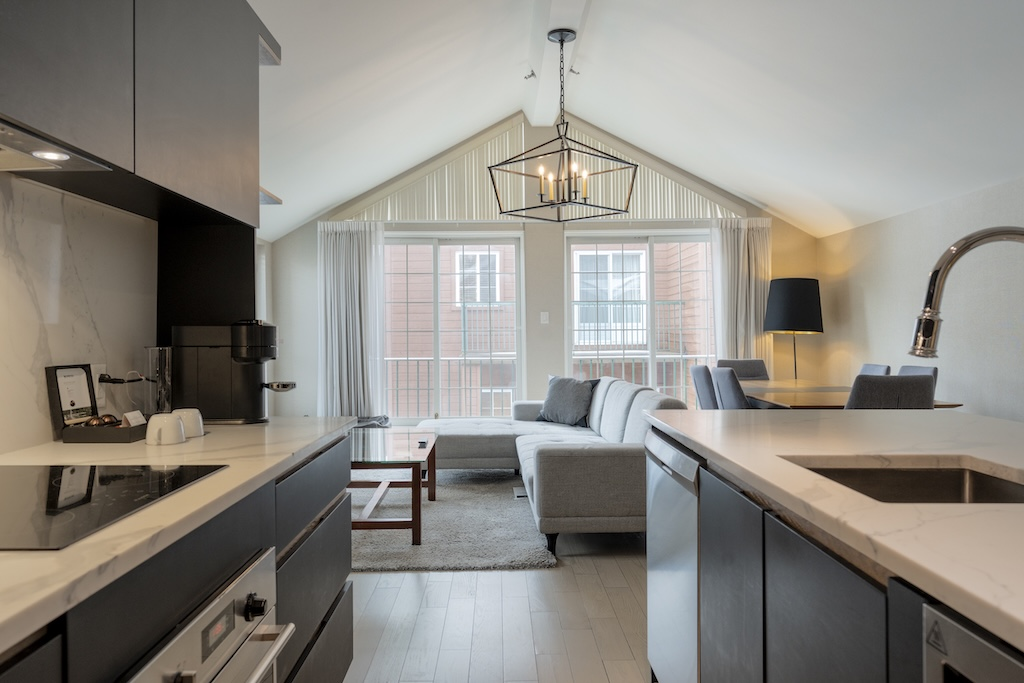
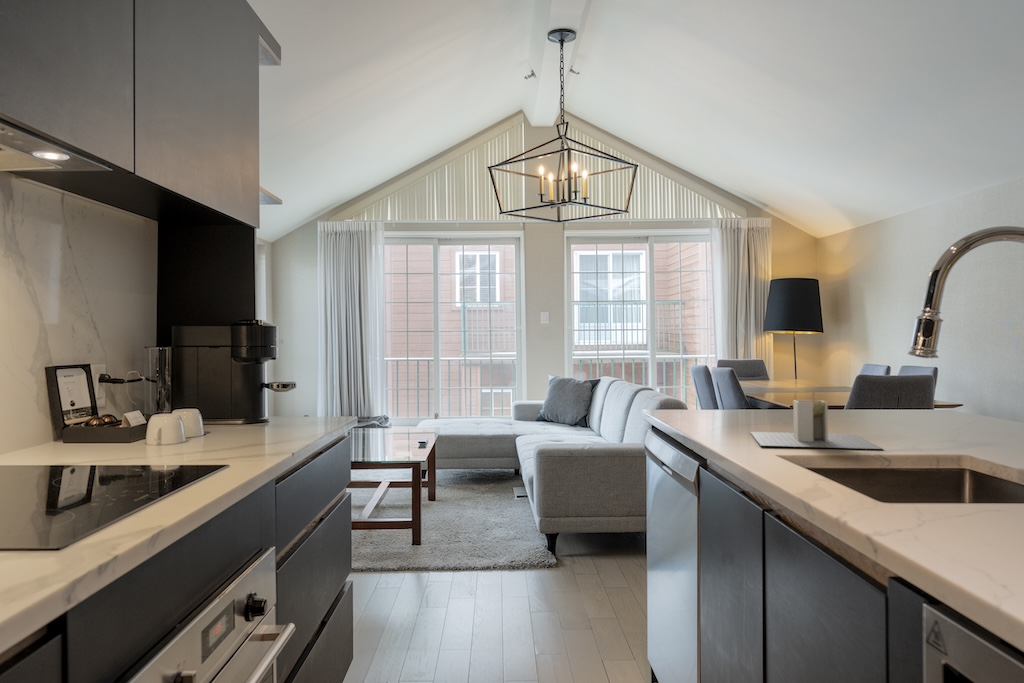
+ utensil holder (810, 414)
